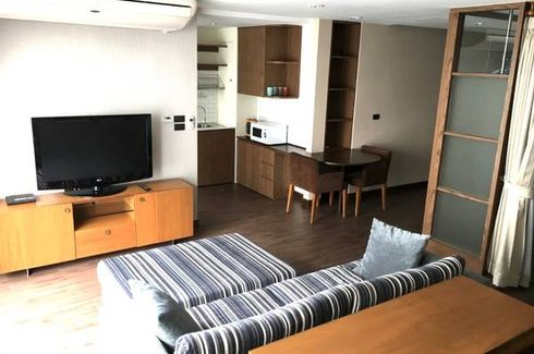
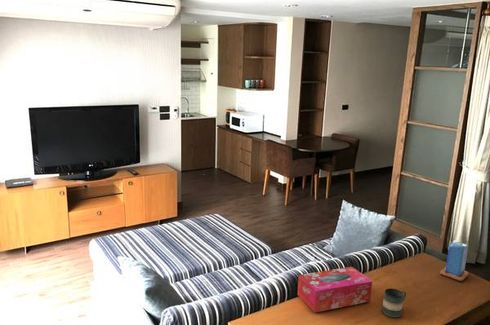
+ tissue box (334, 288)
+ mug (395, 301)
+ candle (456, 256)
